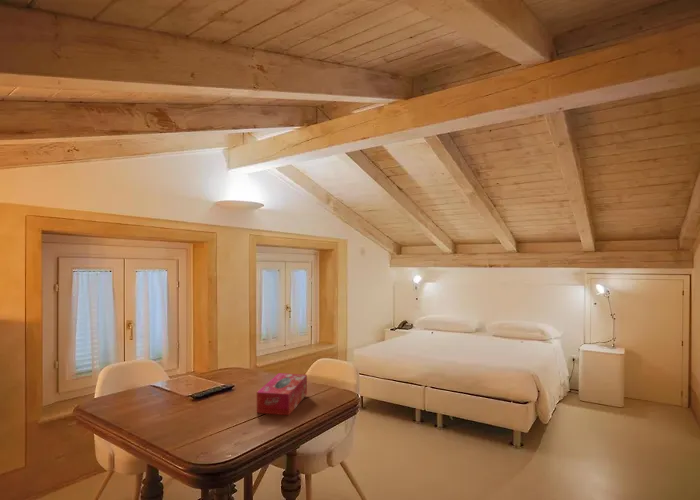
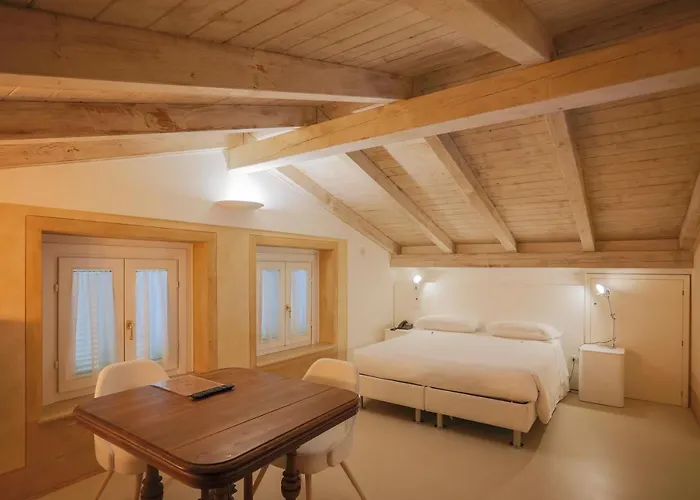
- tissue box (283, 393)
